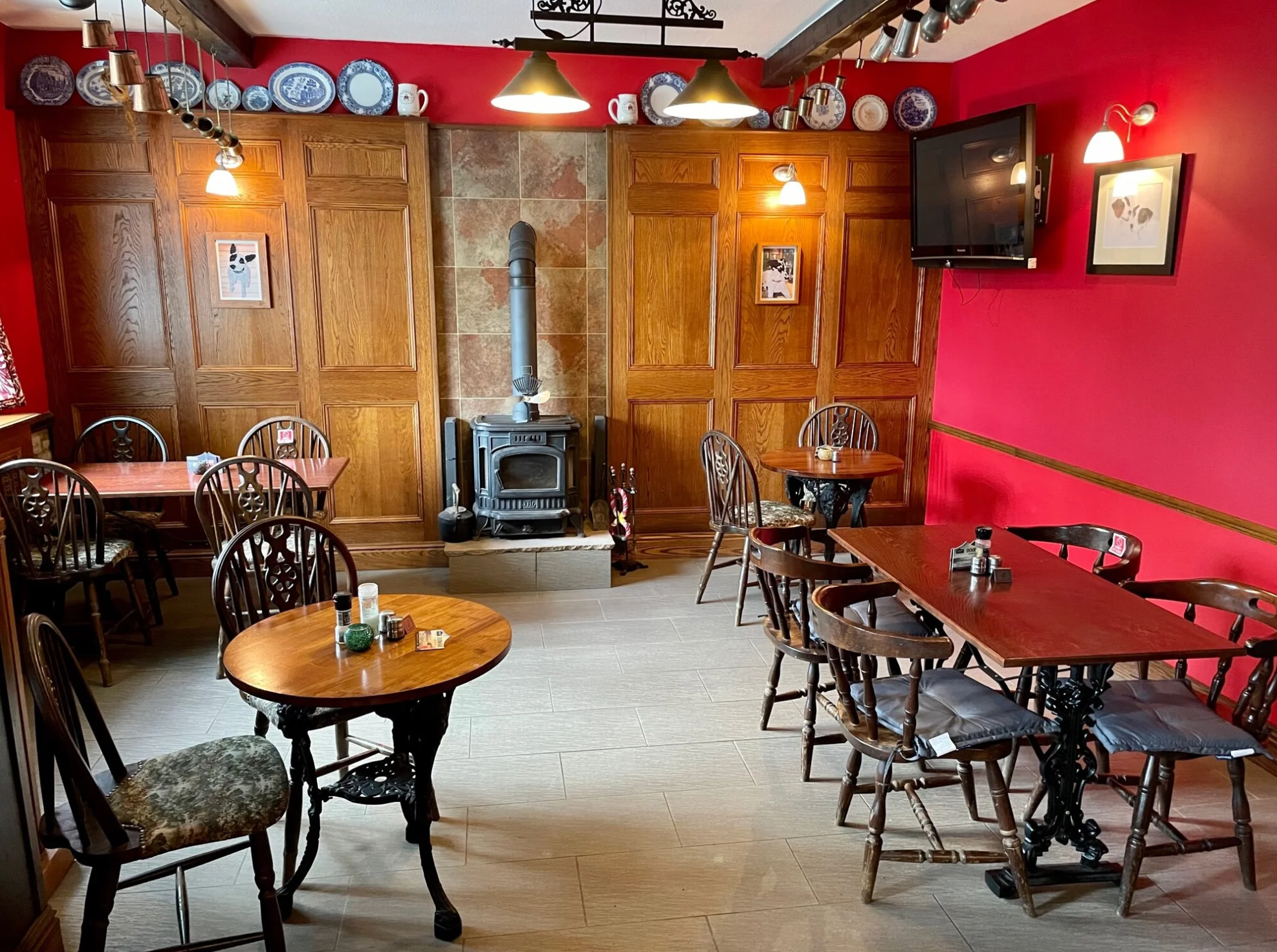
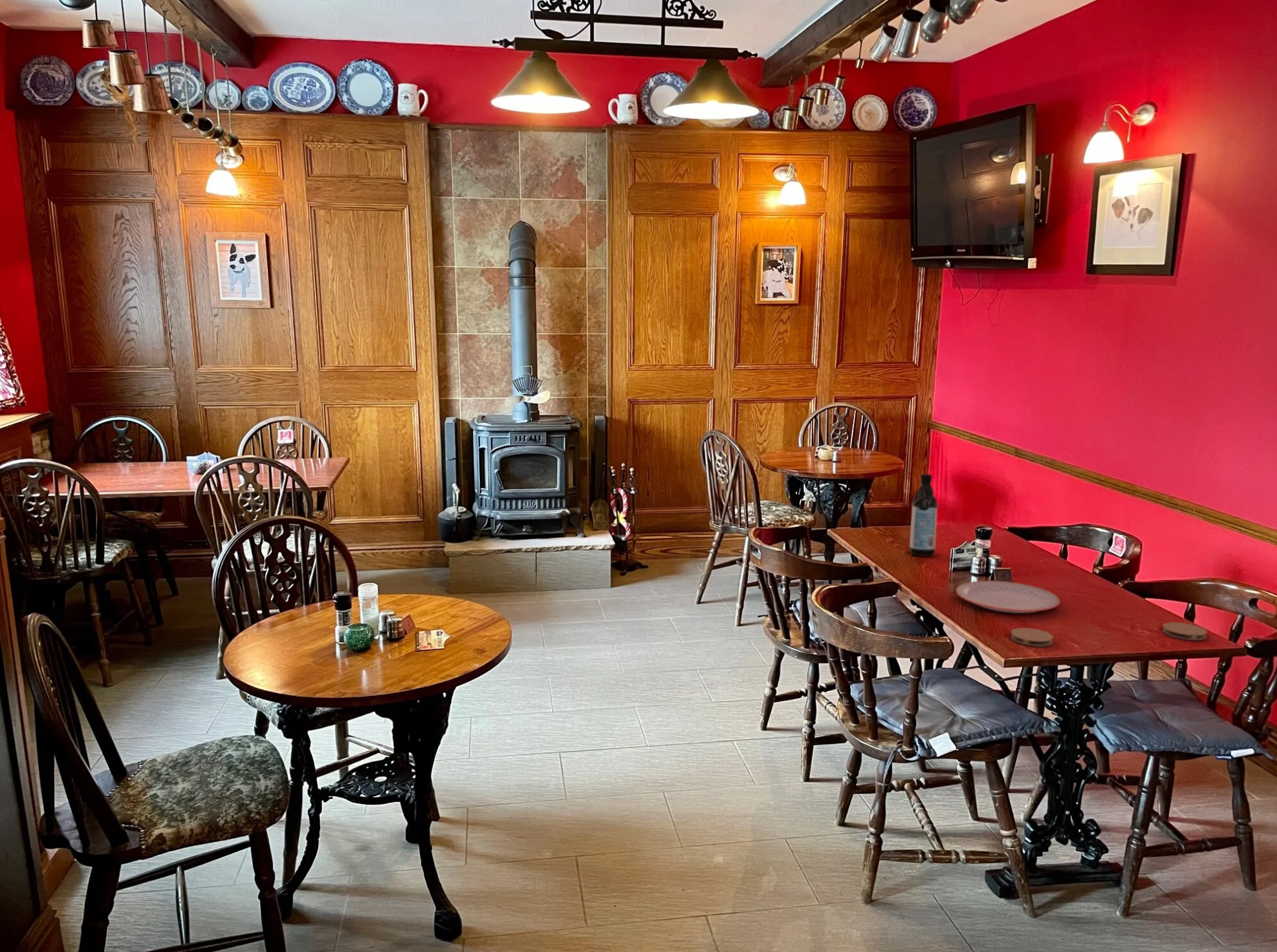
+ plate (1007, 598)
+ coaster (1031, 636)
+ coaster (1184, 631)
+ water bottle (924, 514)
